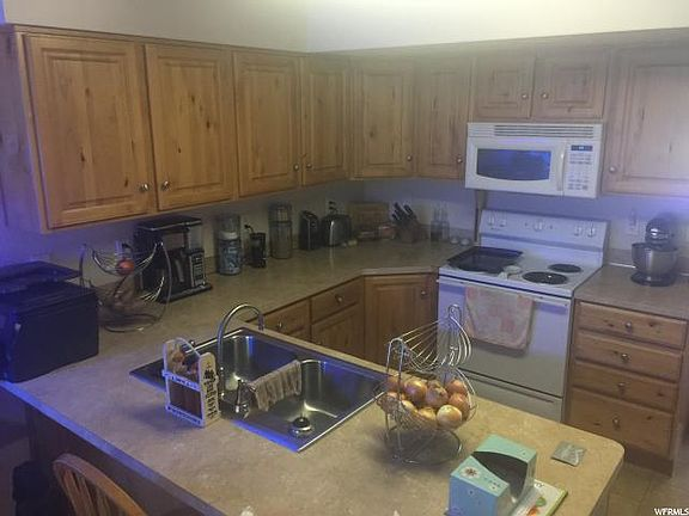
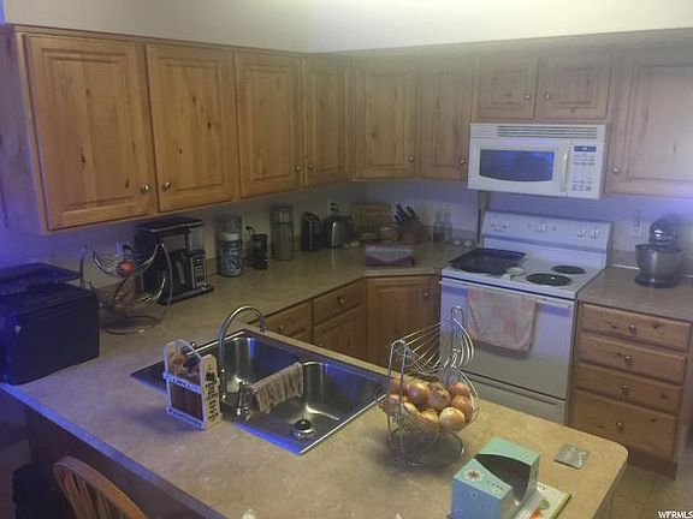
+ tissue box (387, 253)
